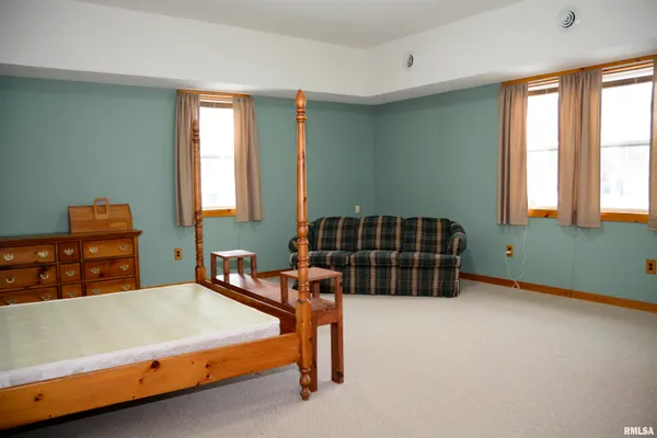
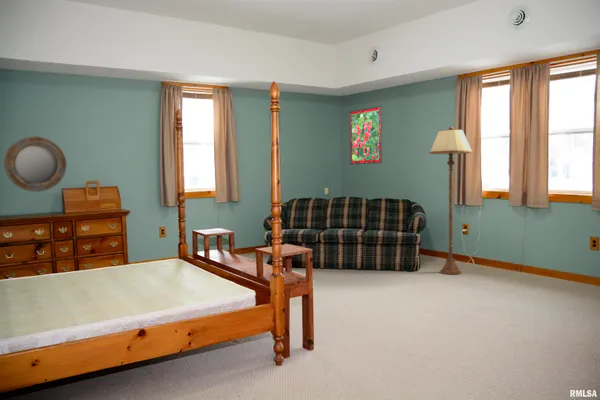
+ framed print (365, 136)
+ floor lamp (450, 200)
+ home mirror (36, 164)
